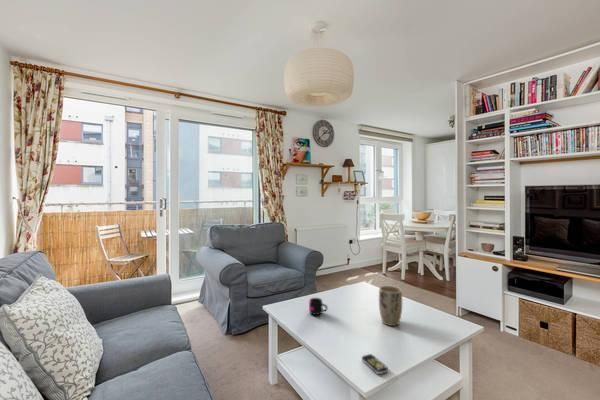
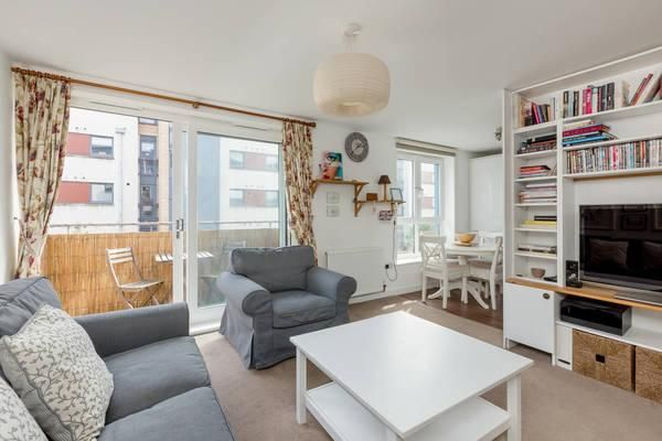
- mug (318, 307)
- plant pot (390, 305)
- remote control (374, 363)
